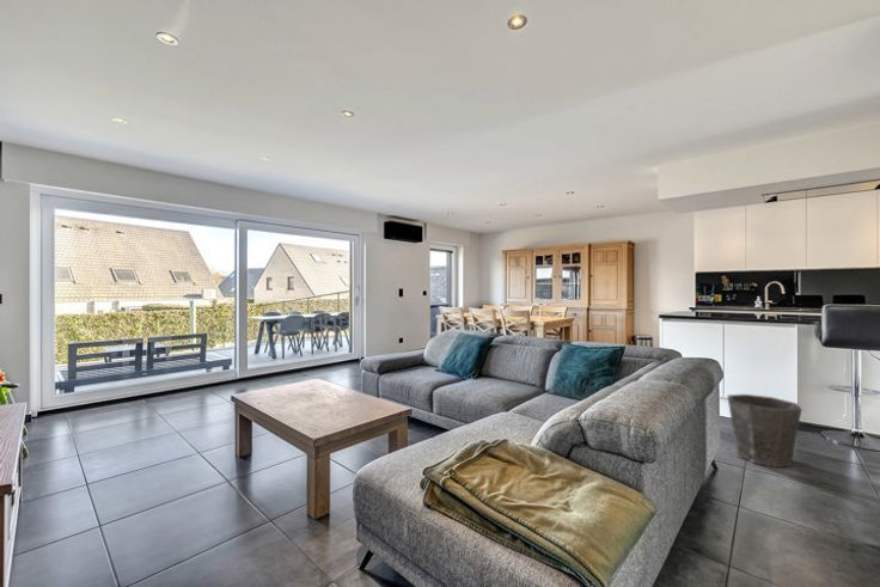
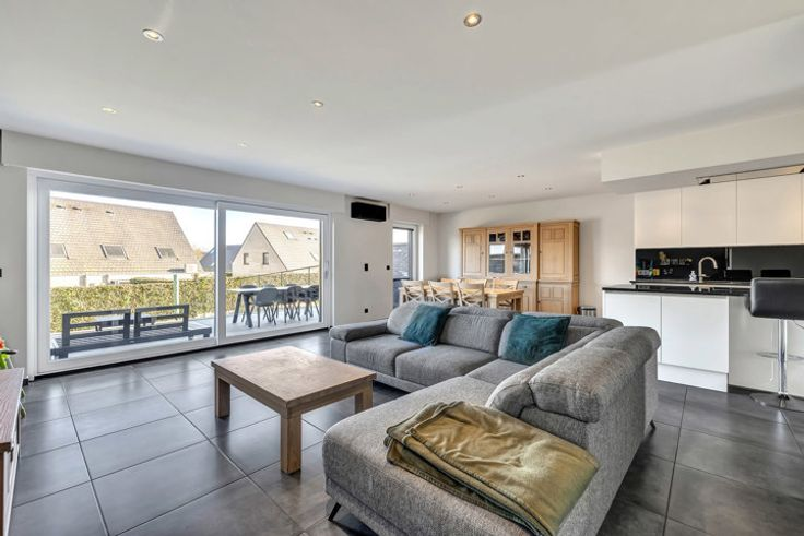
- waste bin (762, 429)
